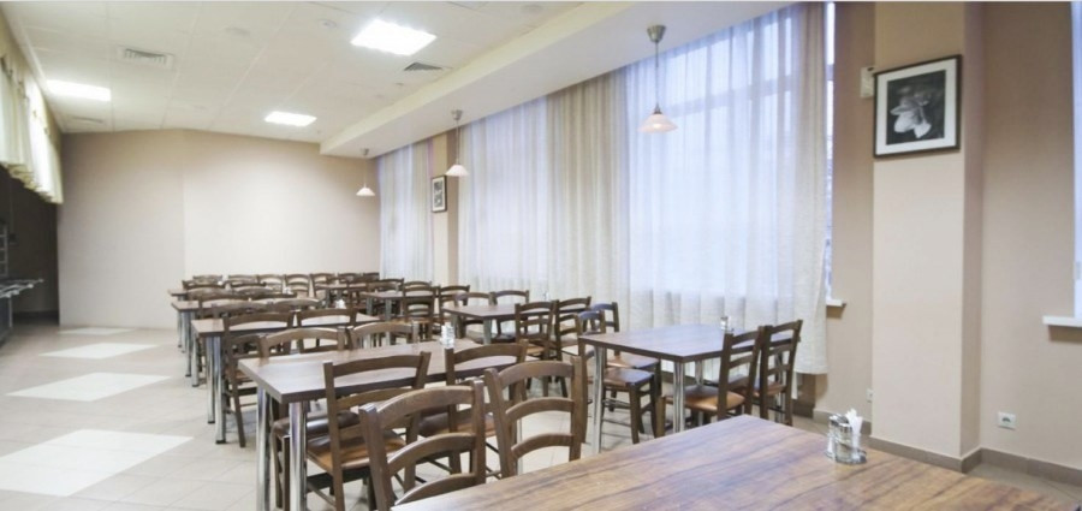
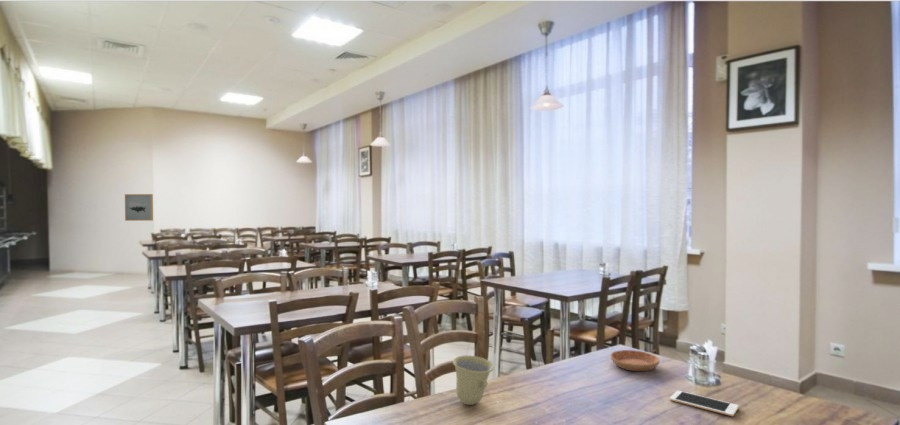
+ saucer (634, 361)
+ cell phone (703, 402)
+ cup (473, 381)
+ wall art (138, 207)
